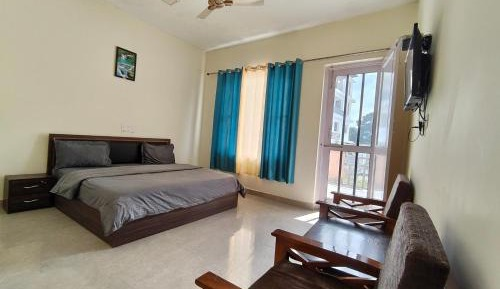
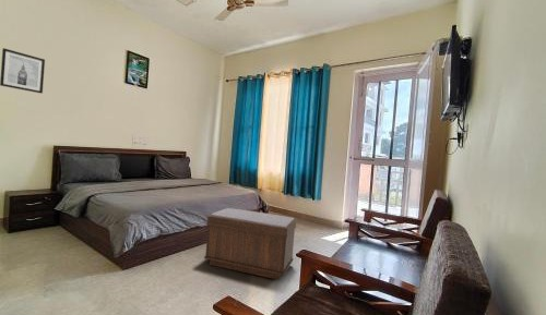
+ wall art (23, 72)
+ bench (251, 240)
